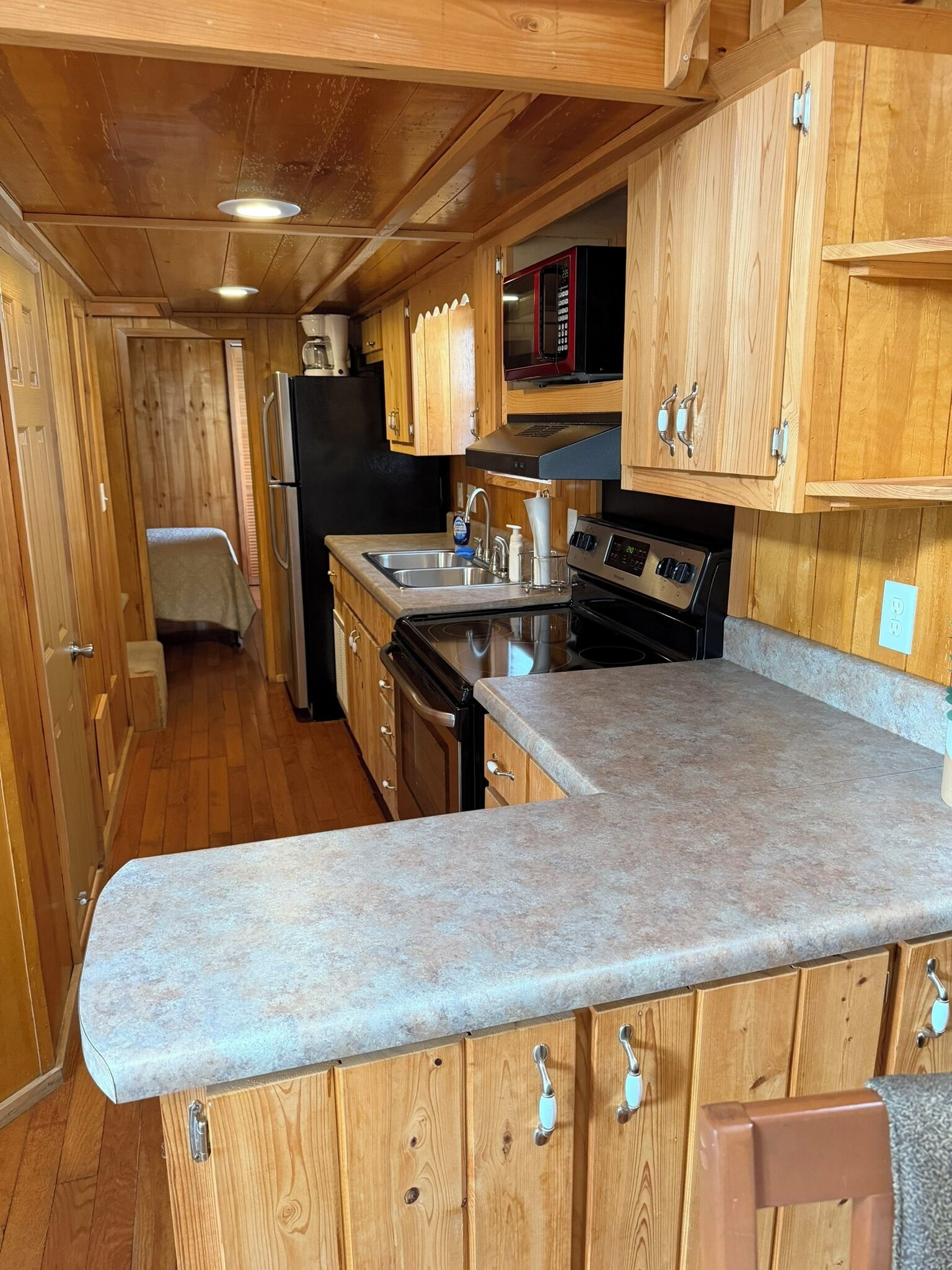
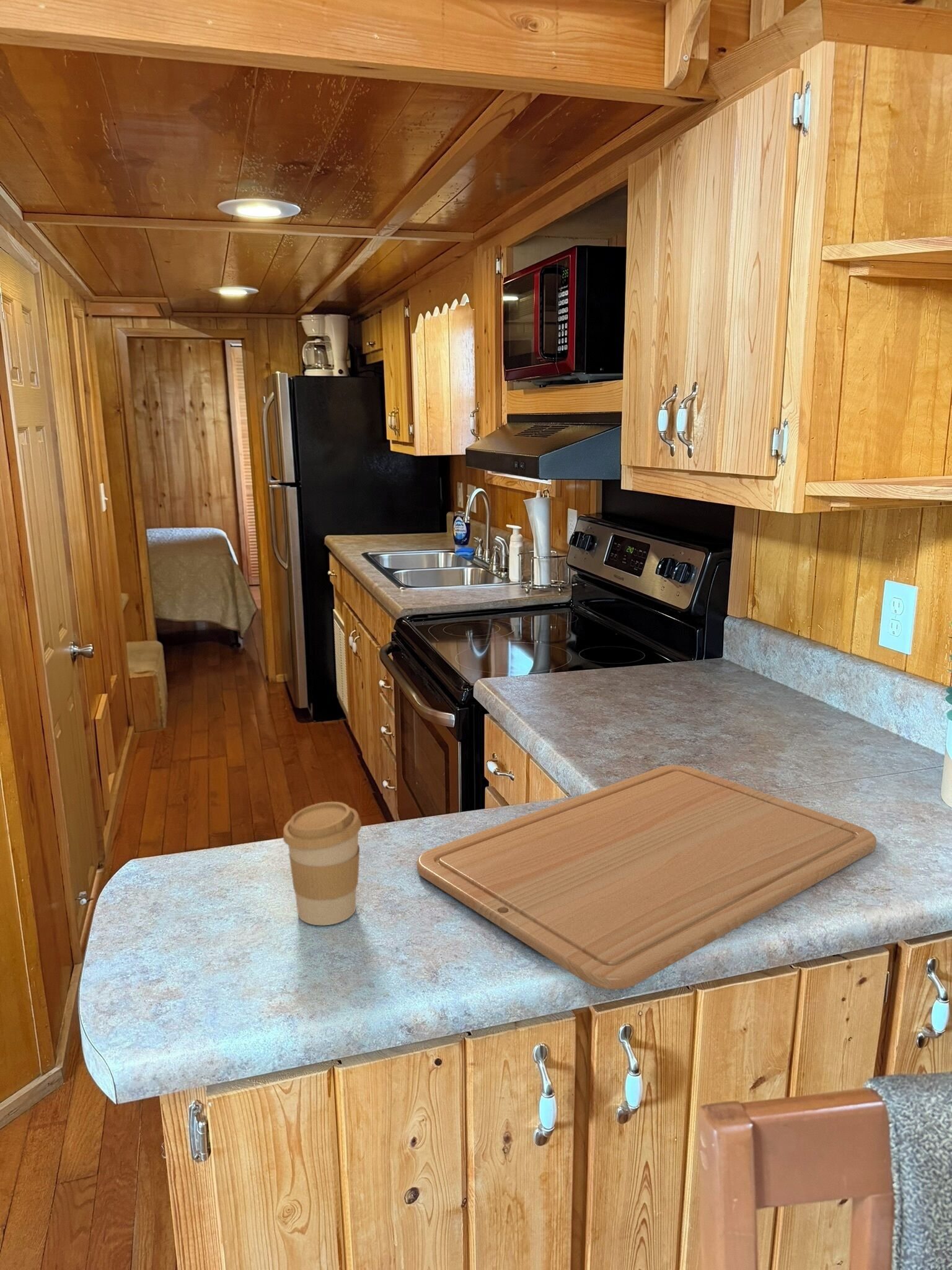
+ chopping board (650, 850)
+ coffee cup (324, 861)
